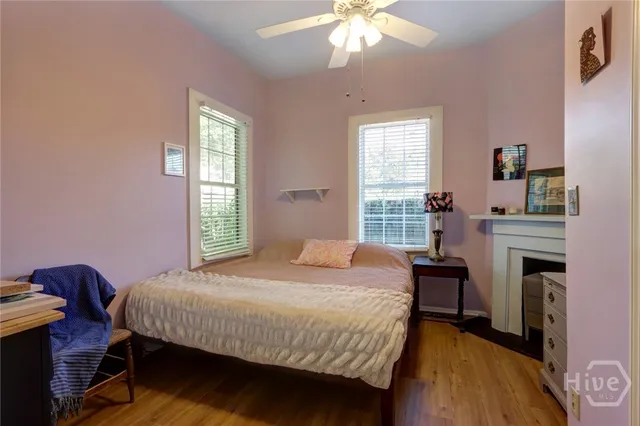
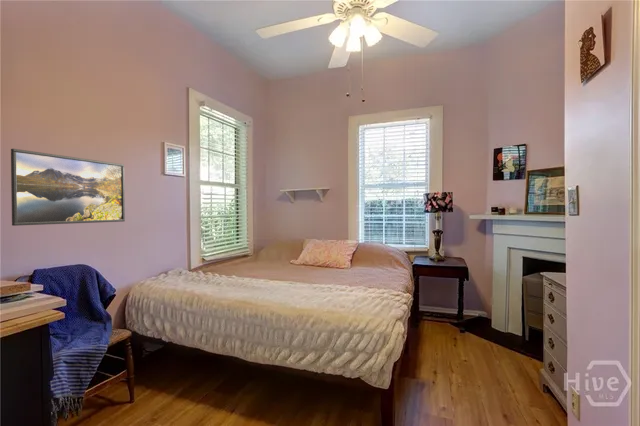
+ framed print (76, 190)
